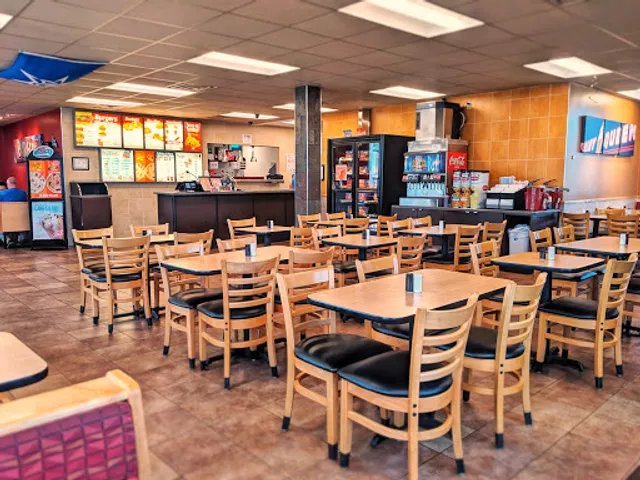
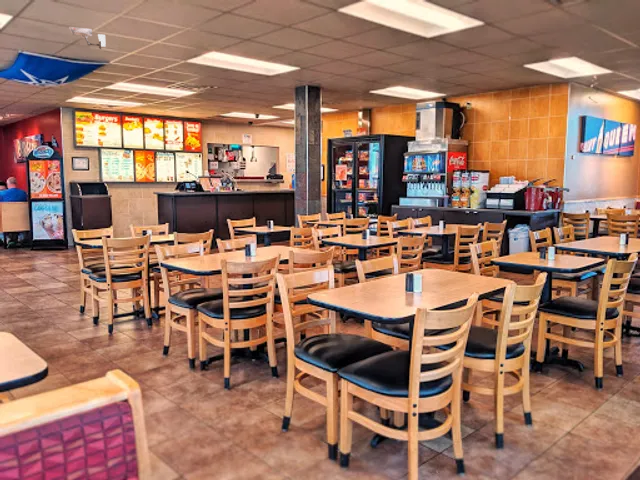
+ security camera (87, 40)
